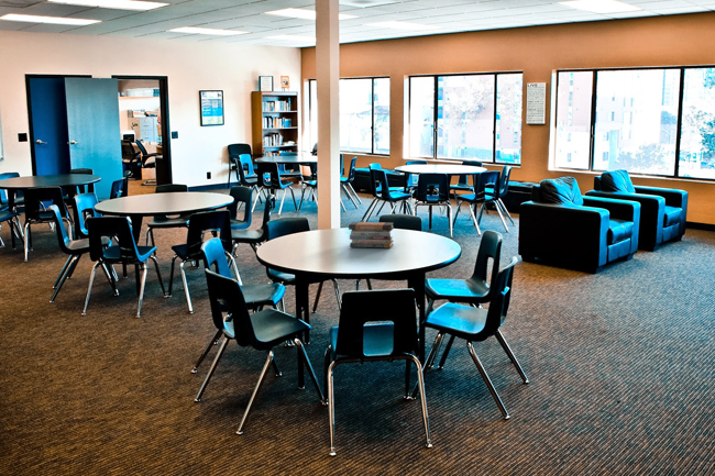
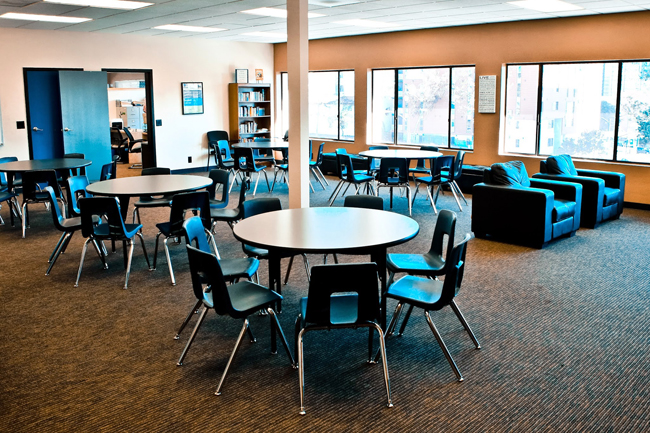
- book stack (371, 234)
